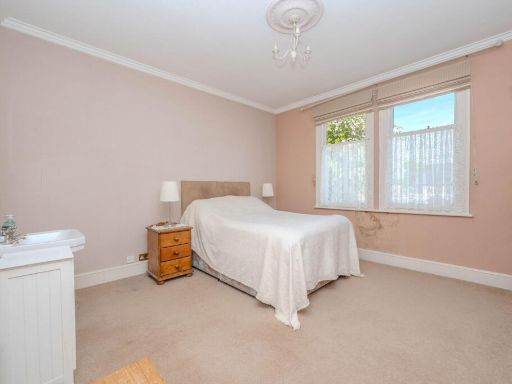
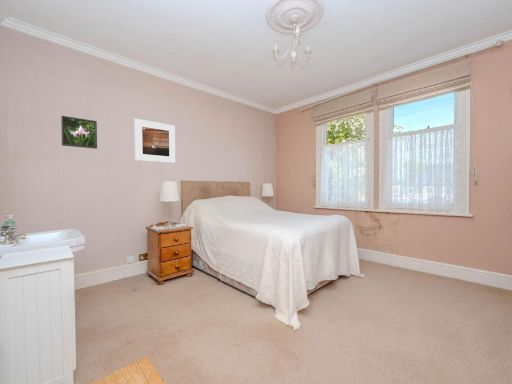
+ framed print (79, 132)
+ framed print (156, 142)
